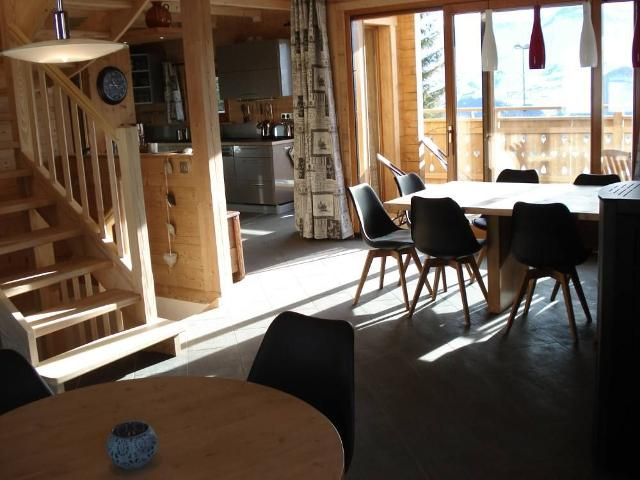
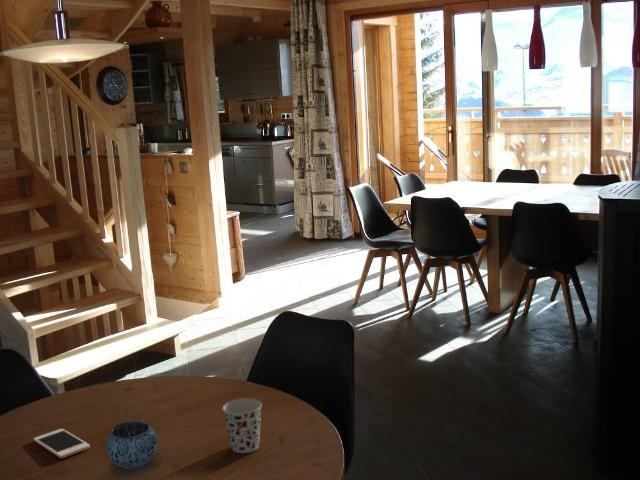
+ cell phone (61, 442)
+ cup (243, 426)
